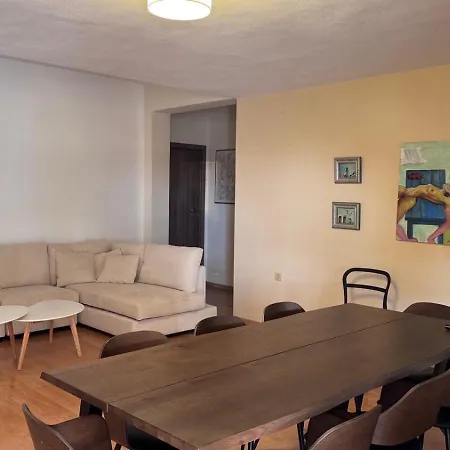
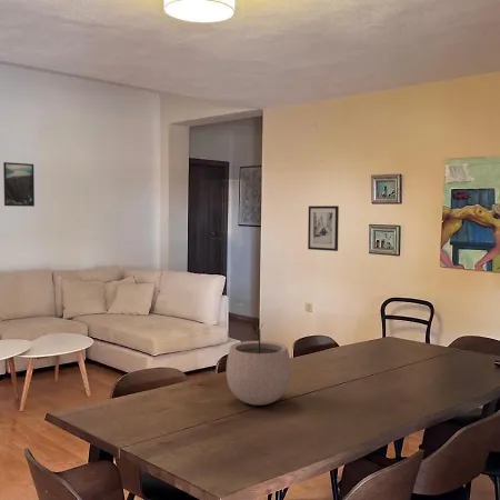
+ plant pot (258, 362)
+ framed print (19, 184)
+ wall art (322, 228)
